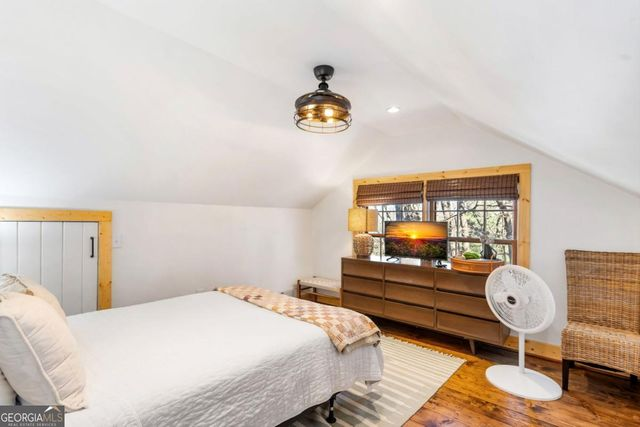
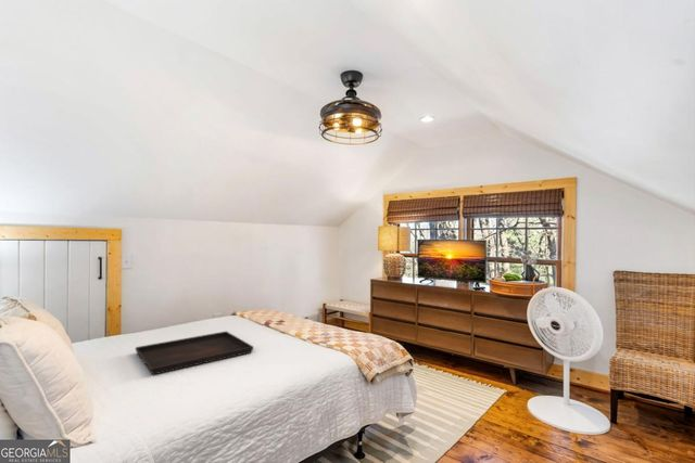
+ serving tray (194, 349)
